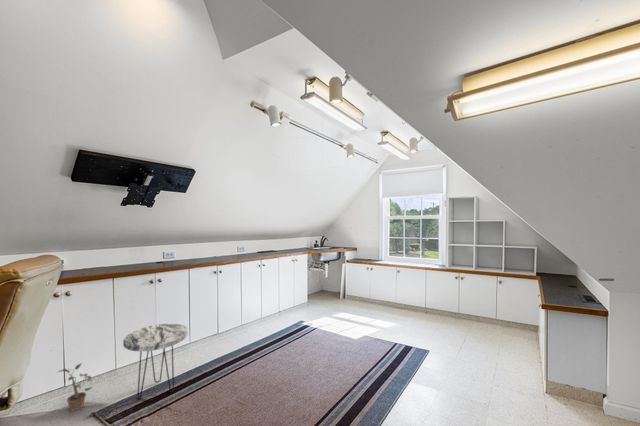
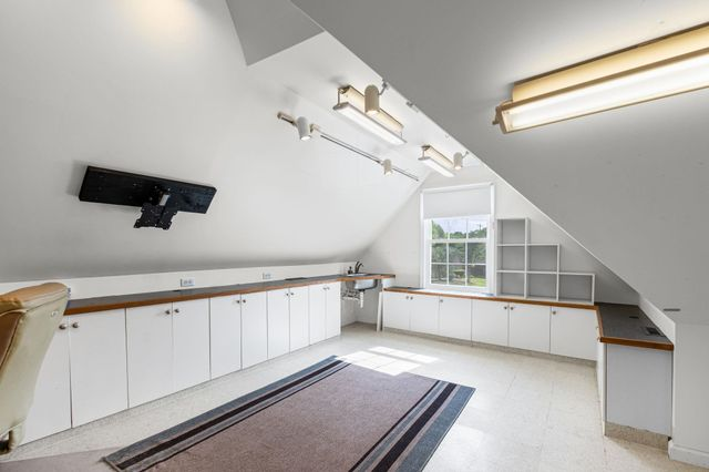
- side table (153, 364)
- potted plant (76, 385)
